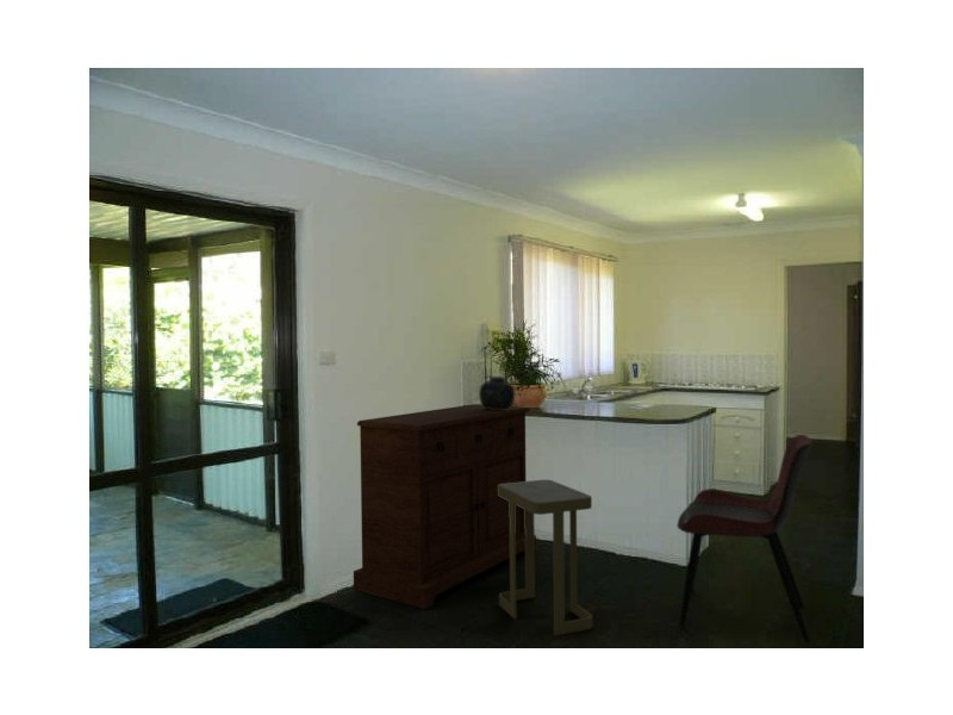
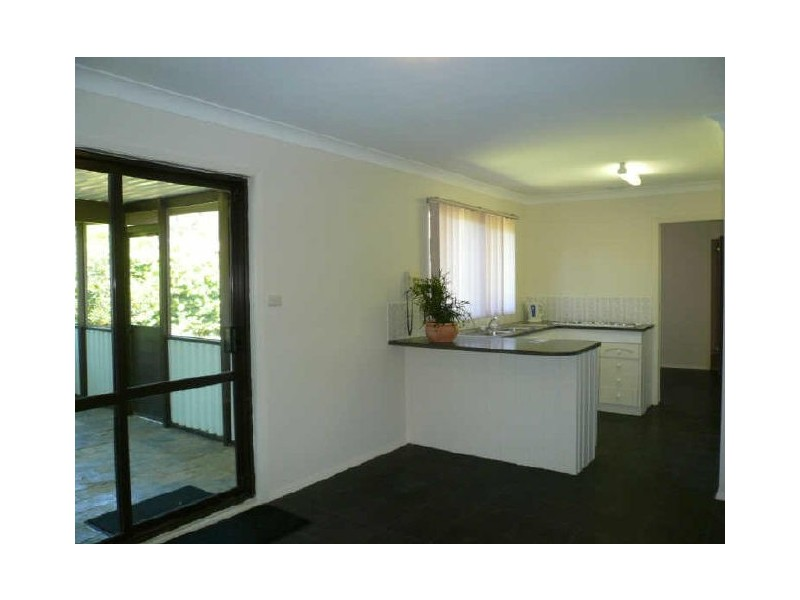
- vase (497, 392)
- sideboard (450, 491)
- dining chair (742, 526)
- side table (534, 552)
